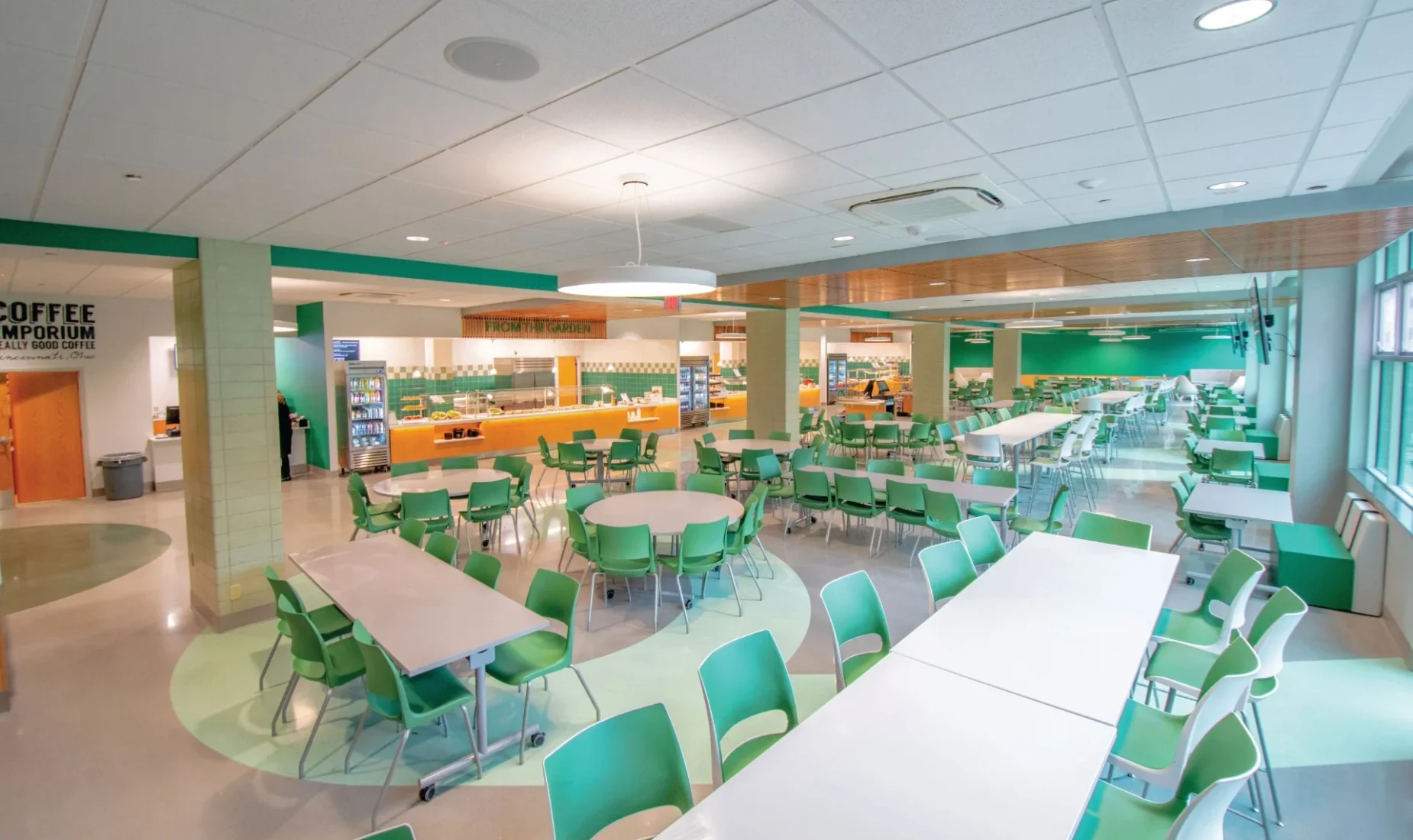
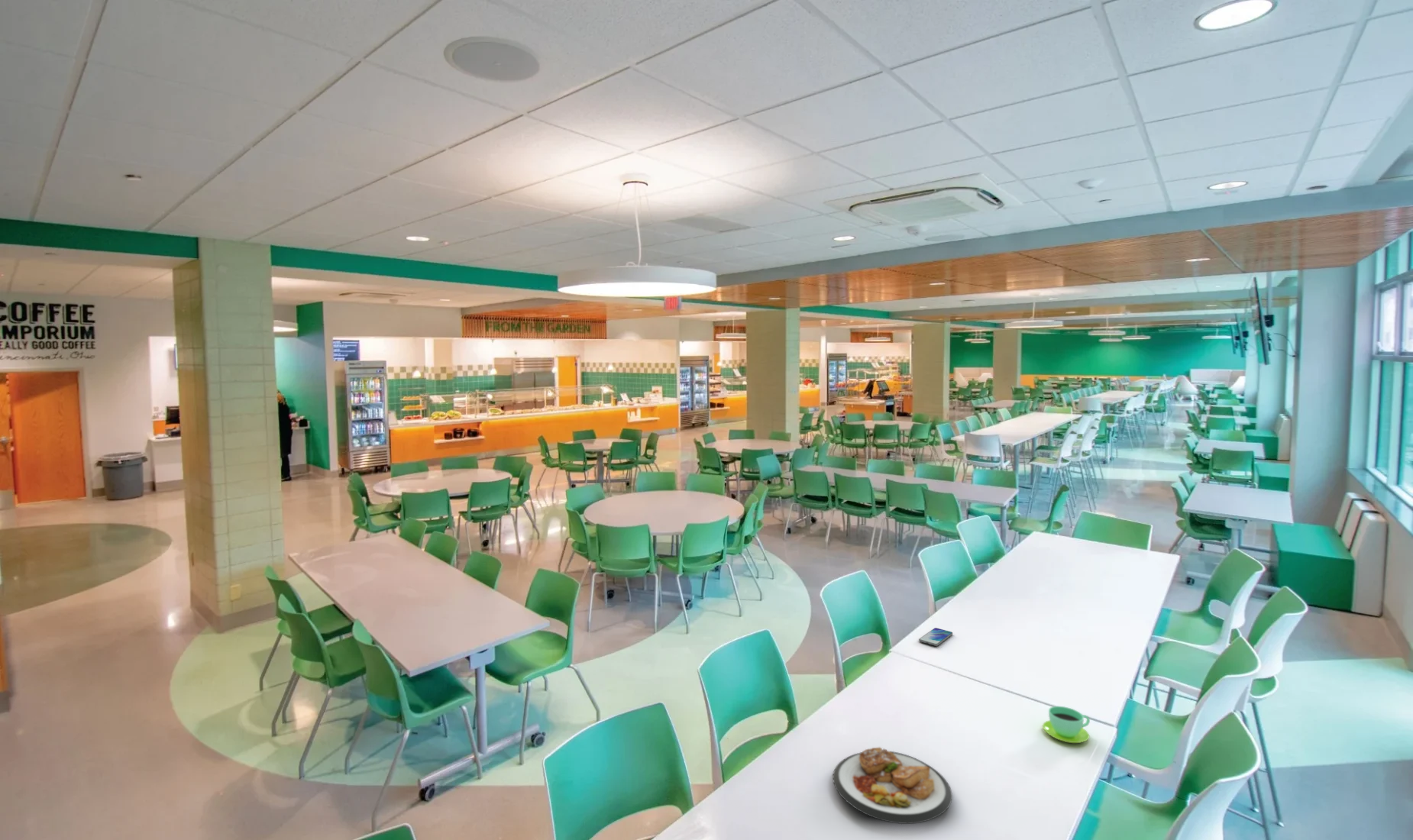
+ smartphone (936, 636)
+ plate (891, 780)
+ cup (1066, 724)
